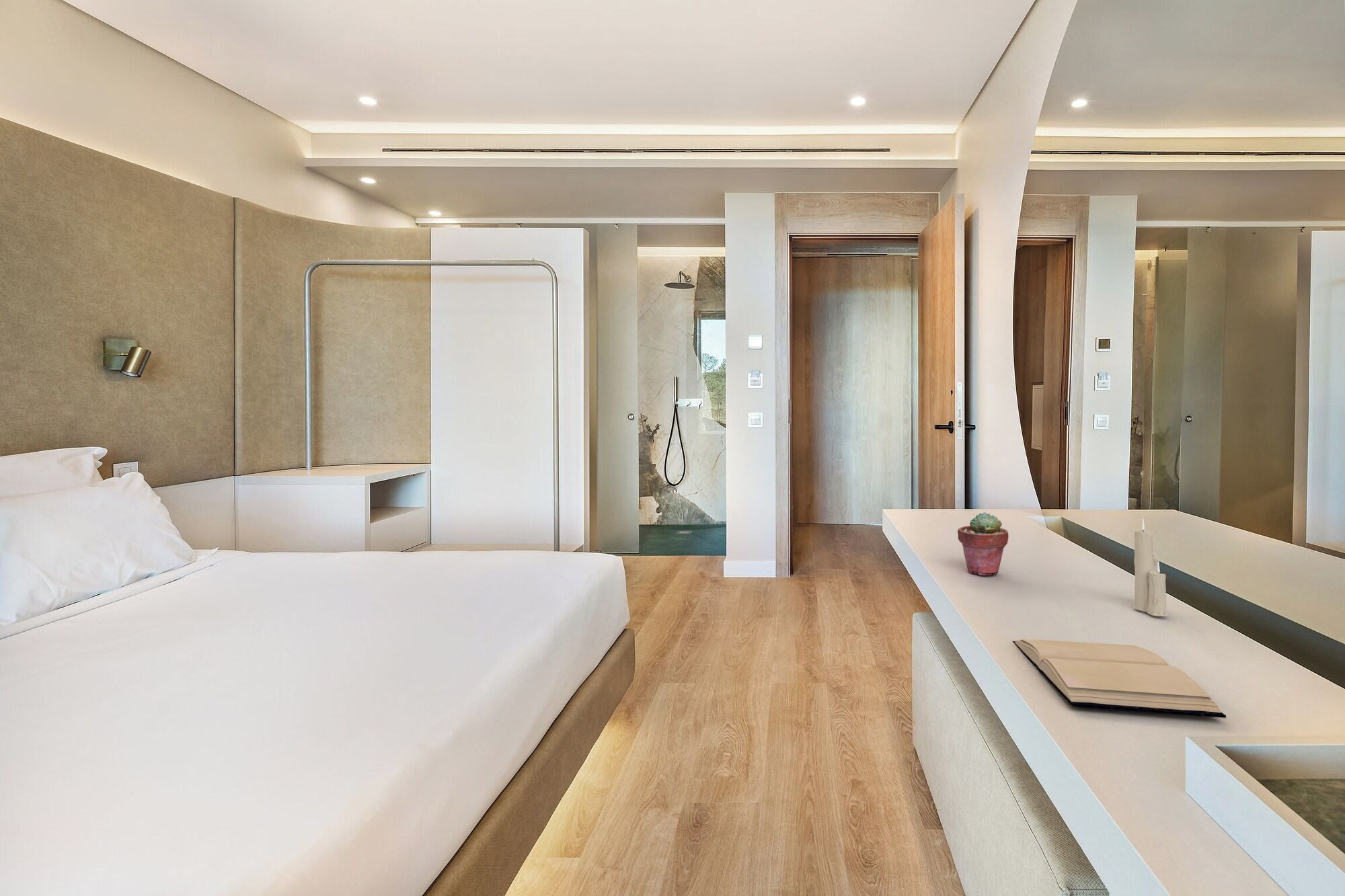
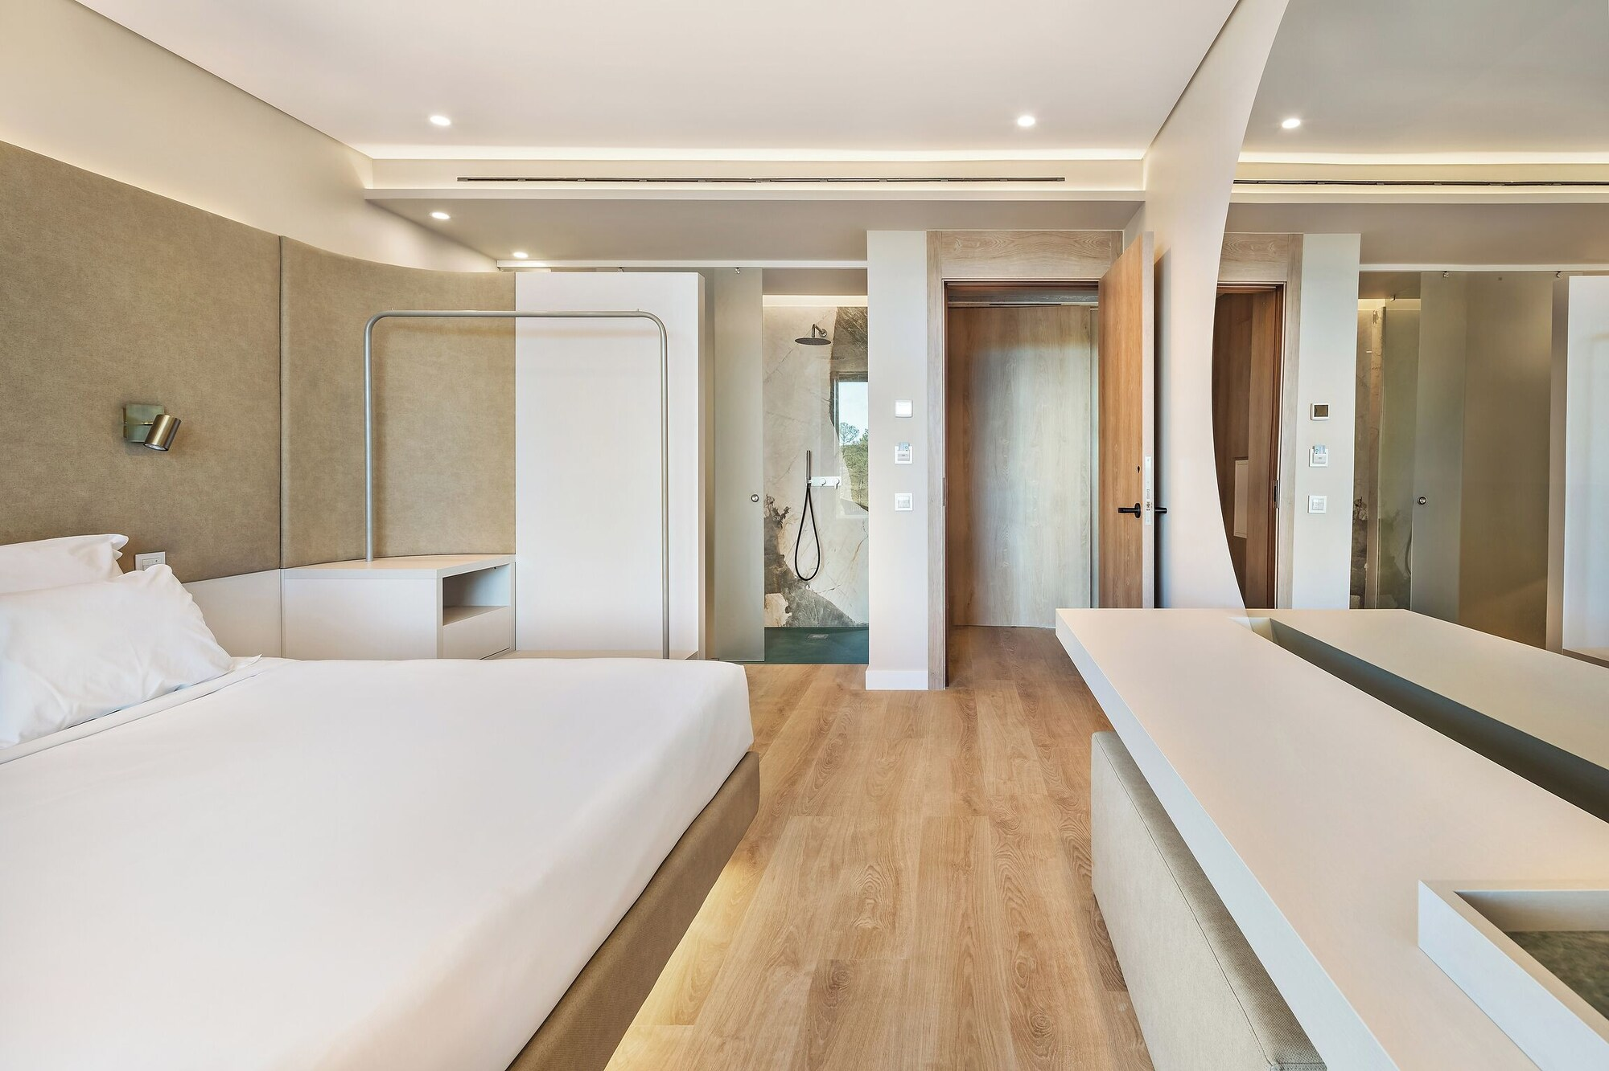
- potted succulent (983, 542)
- hardback book (1104, 666)
- candle (1149, 562)
